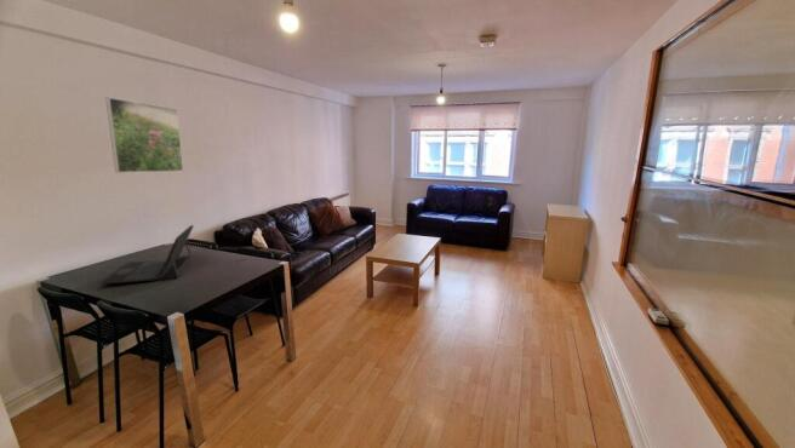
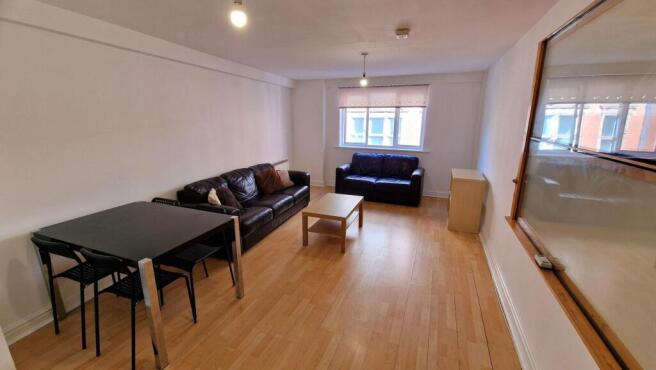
- laptop (151, 260)
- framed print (148, 138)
